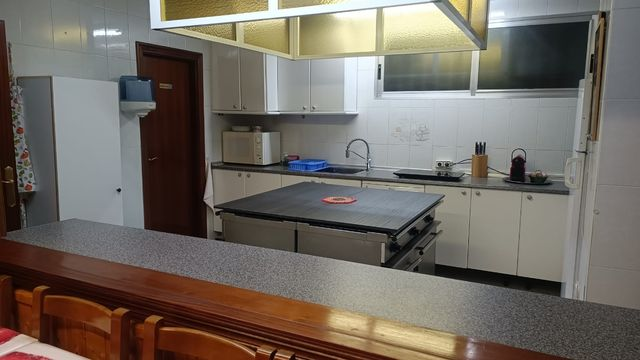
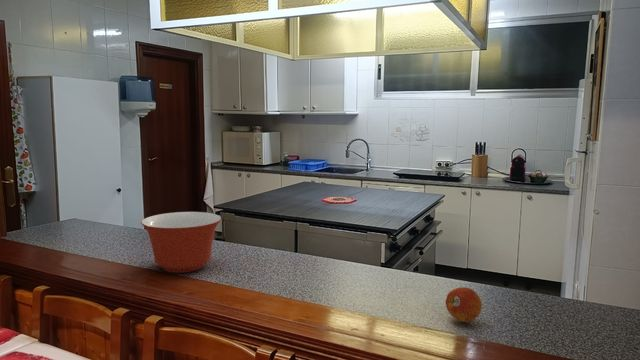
+ fruit (463, 304)
+ mixing bowl (182, 243)
